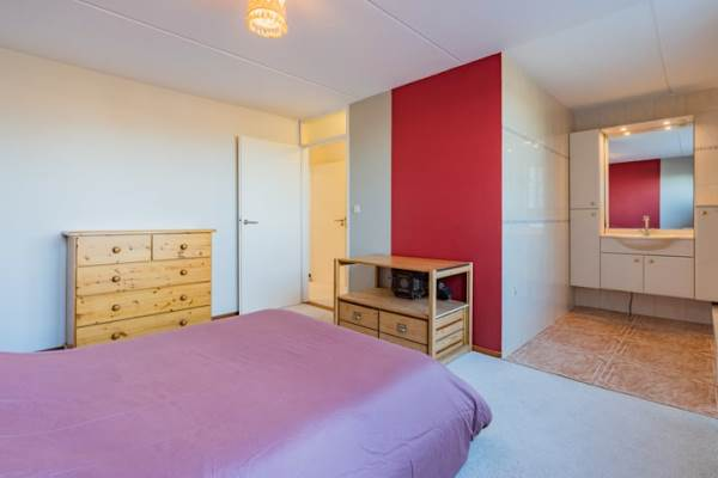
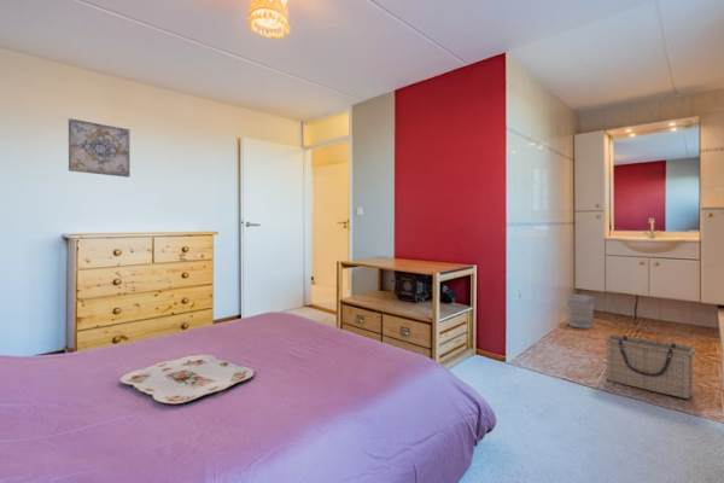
+ basket (647, 363)
+ wall art (100, 149)
+ serving tray (188, 376)
+ wastebasket (580, 310)
